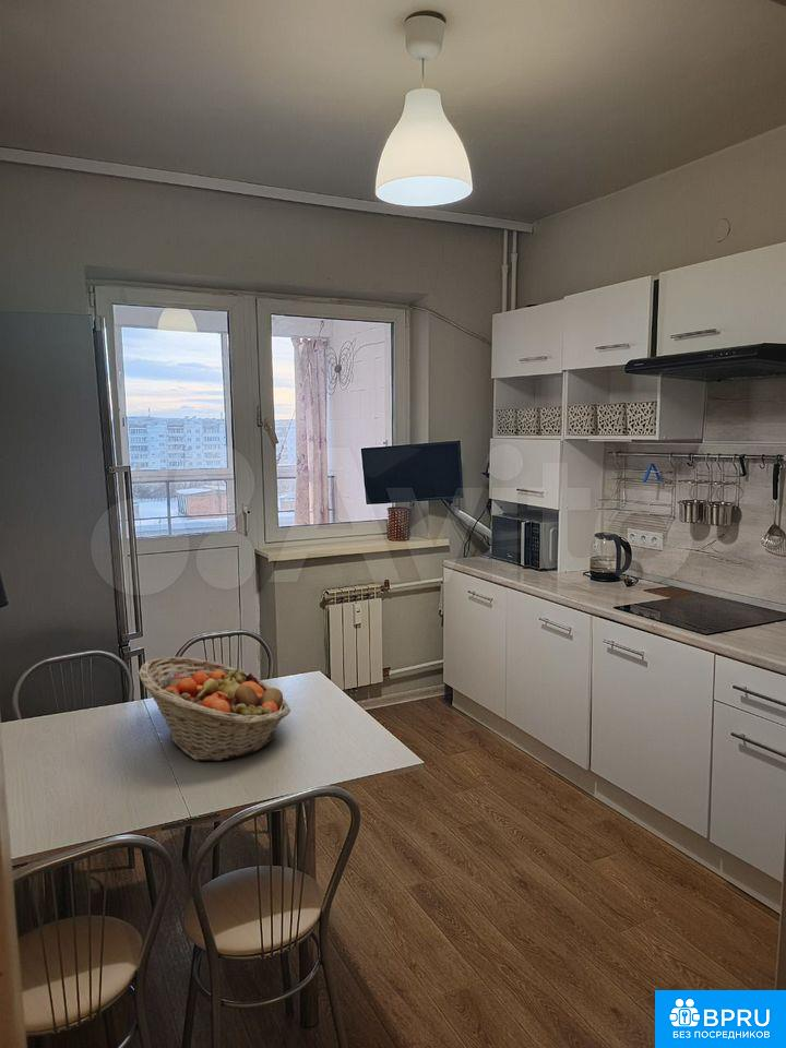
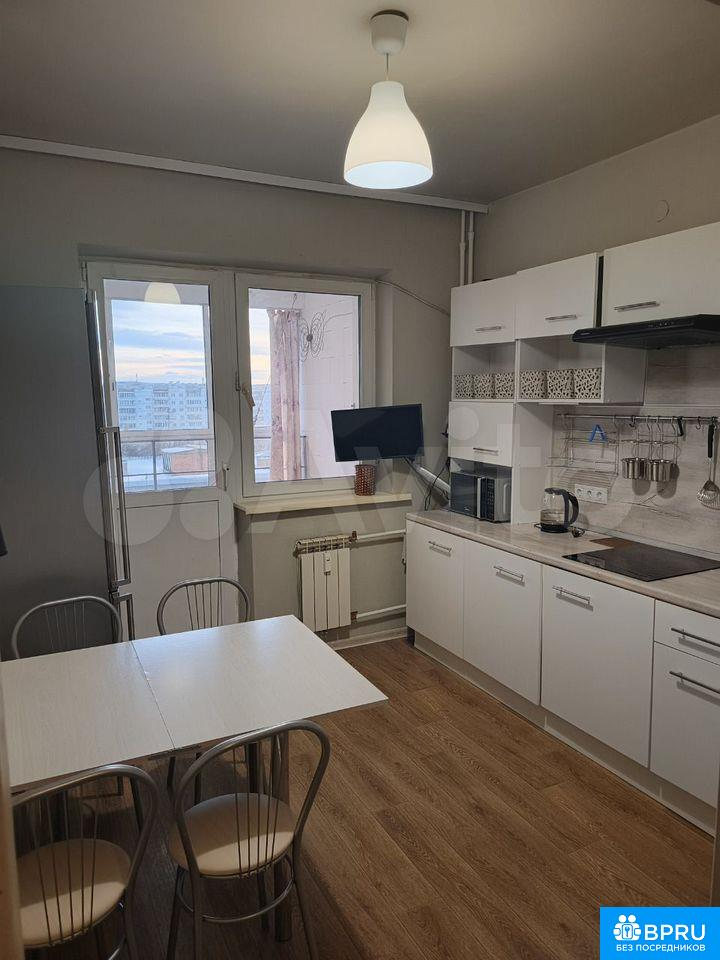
- fruit basket (215, 700)
